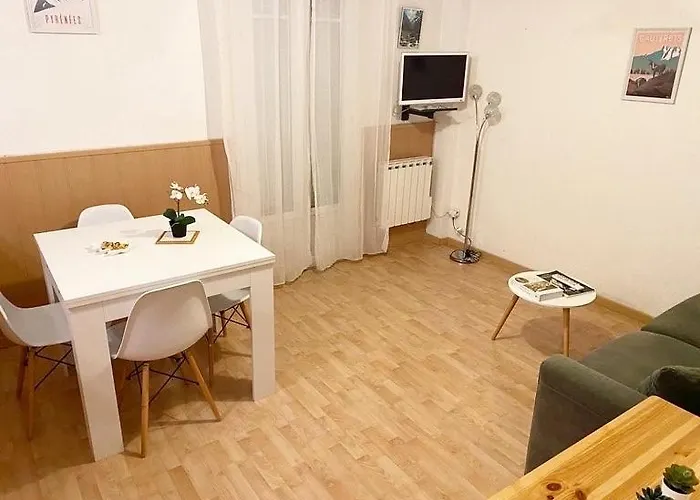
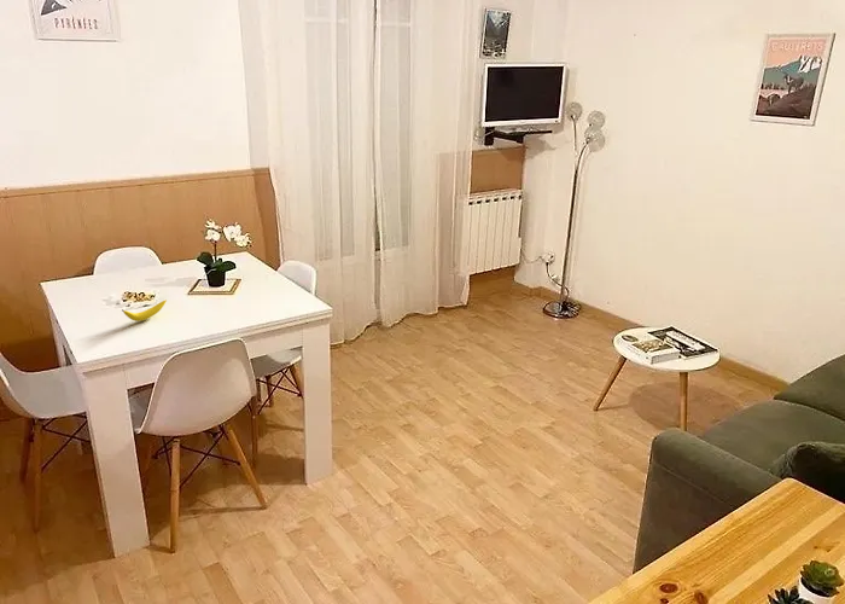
+ banana (145, 310)
